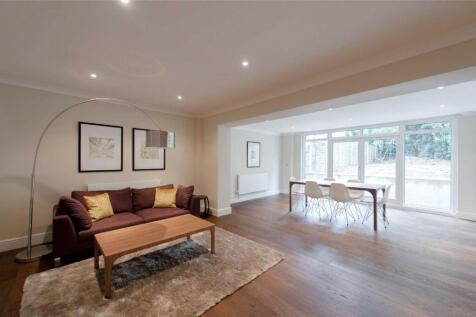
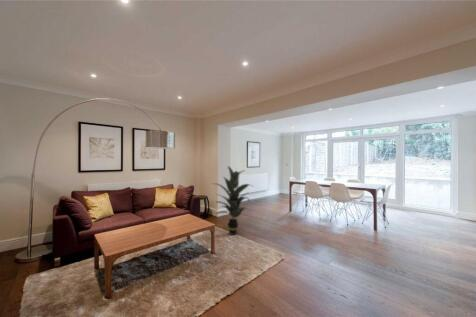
+ indoor plant (232, 199)
